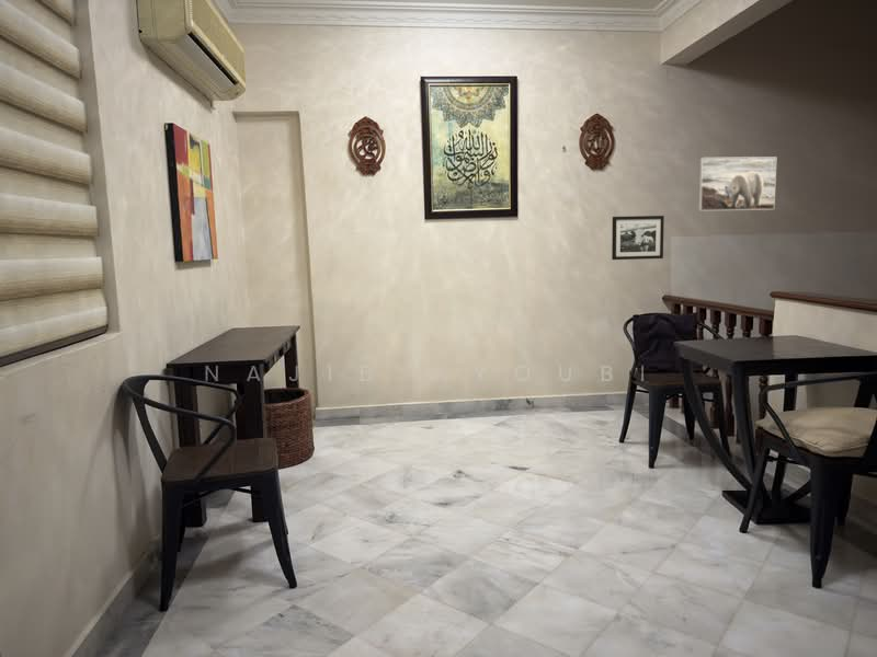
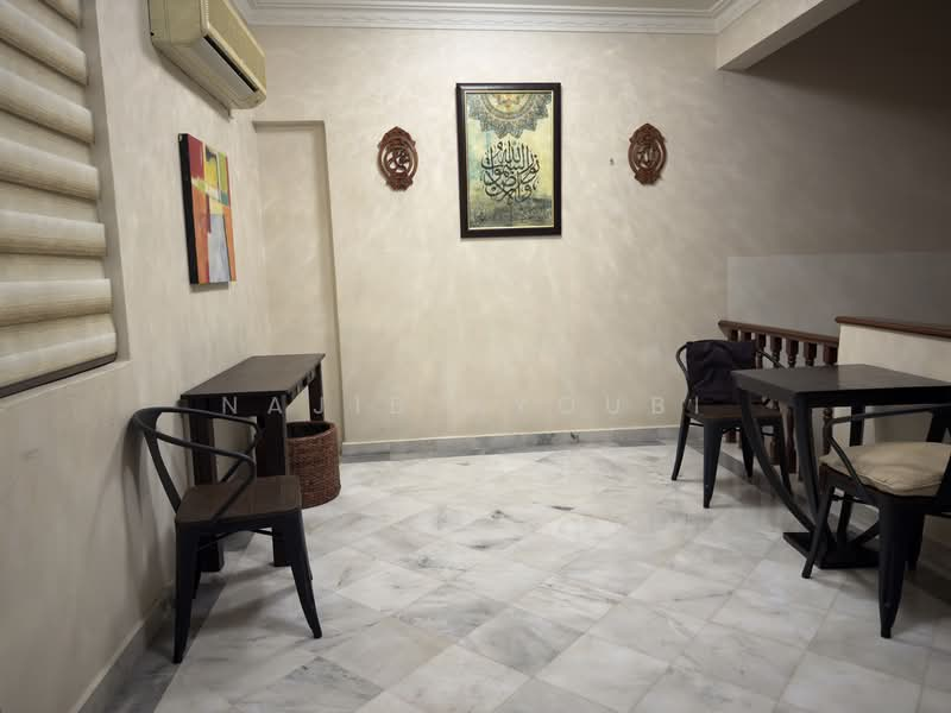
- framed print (737, 183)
- picture frame (637, 238)
